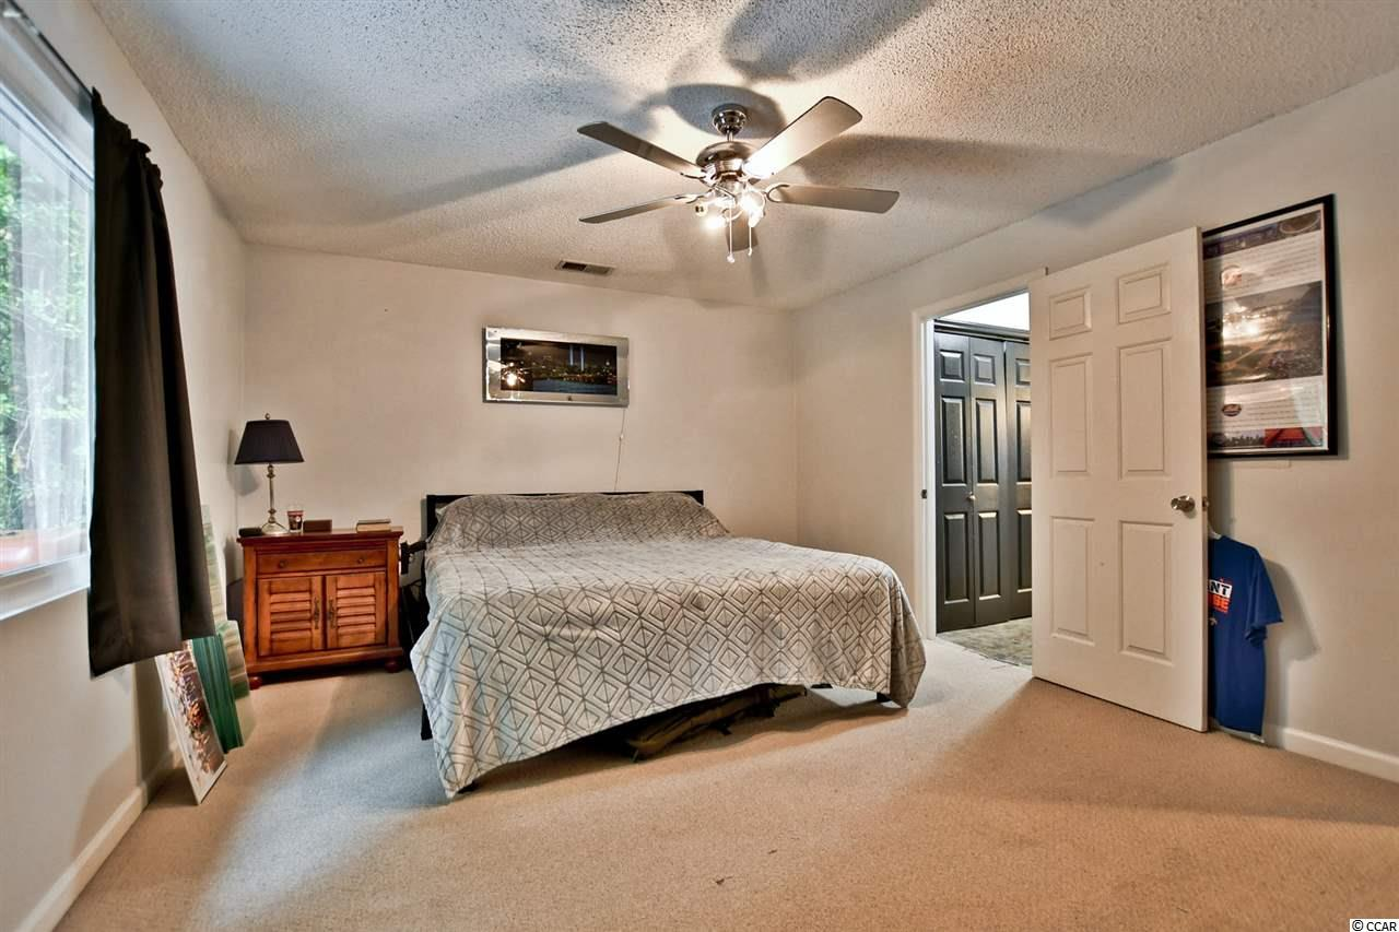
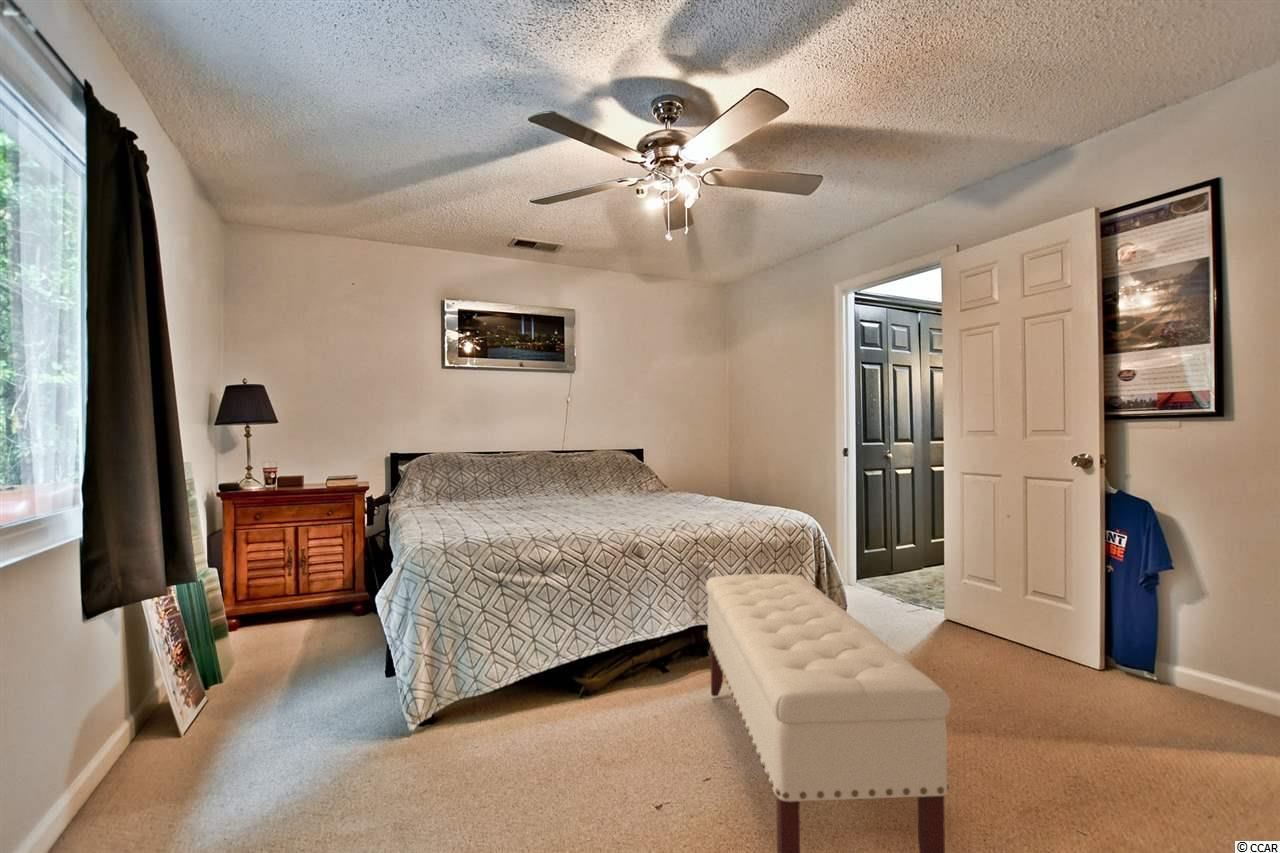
+ bench (795, 689)
